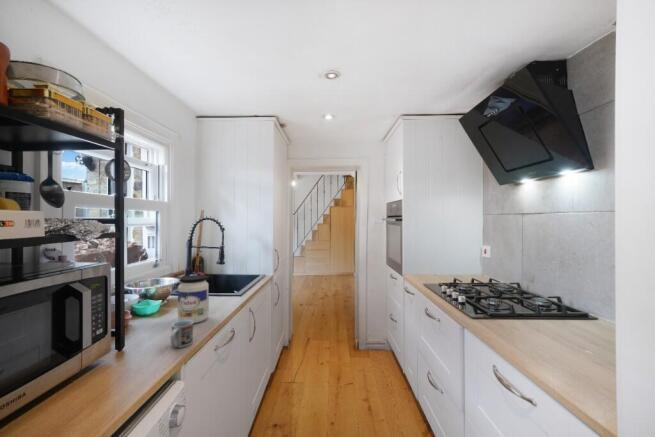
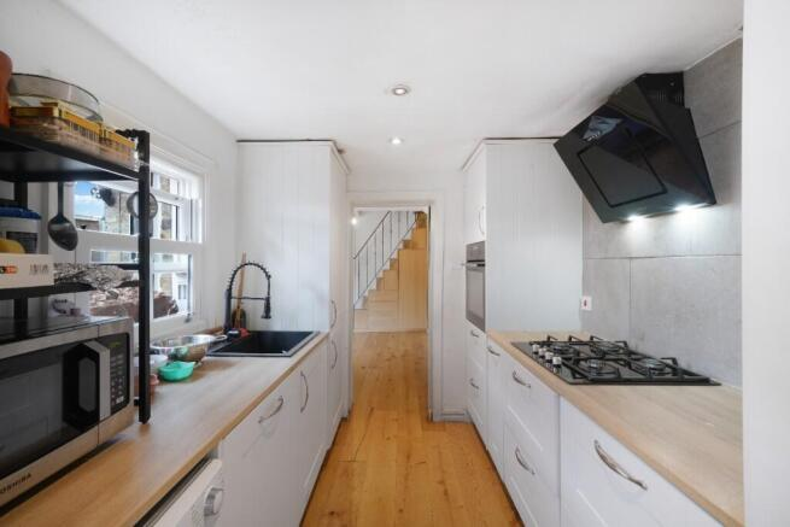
- jar (193, 298)
- cup (180, 335)
